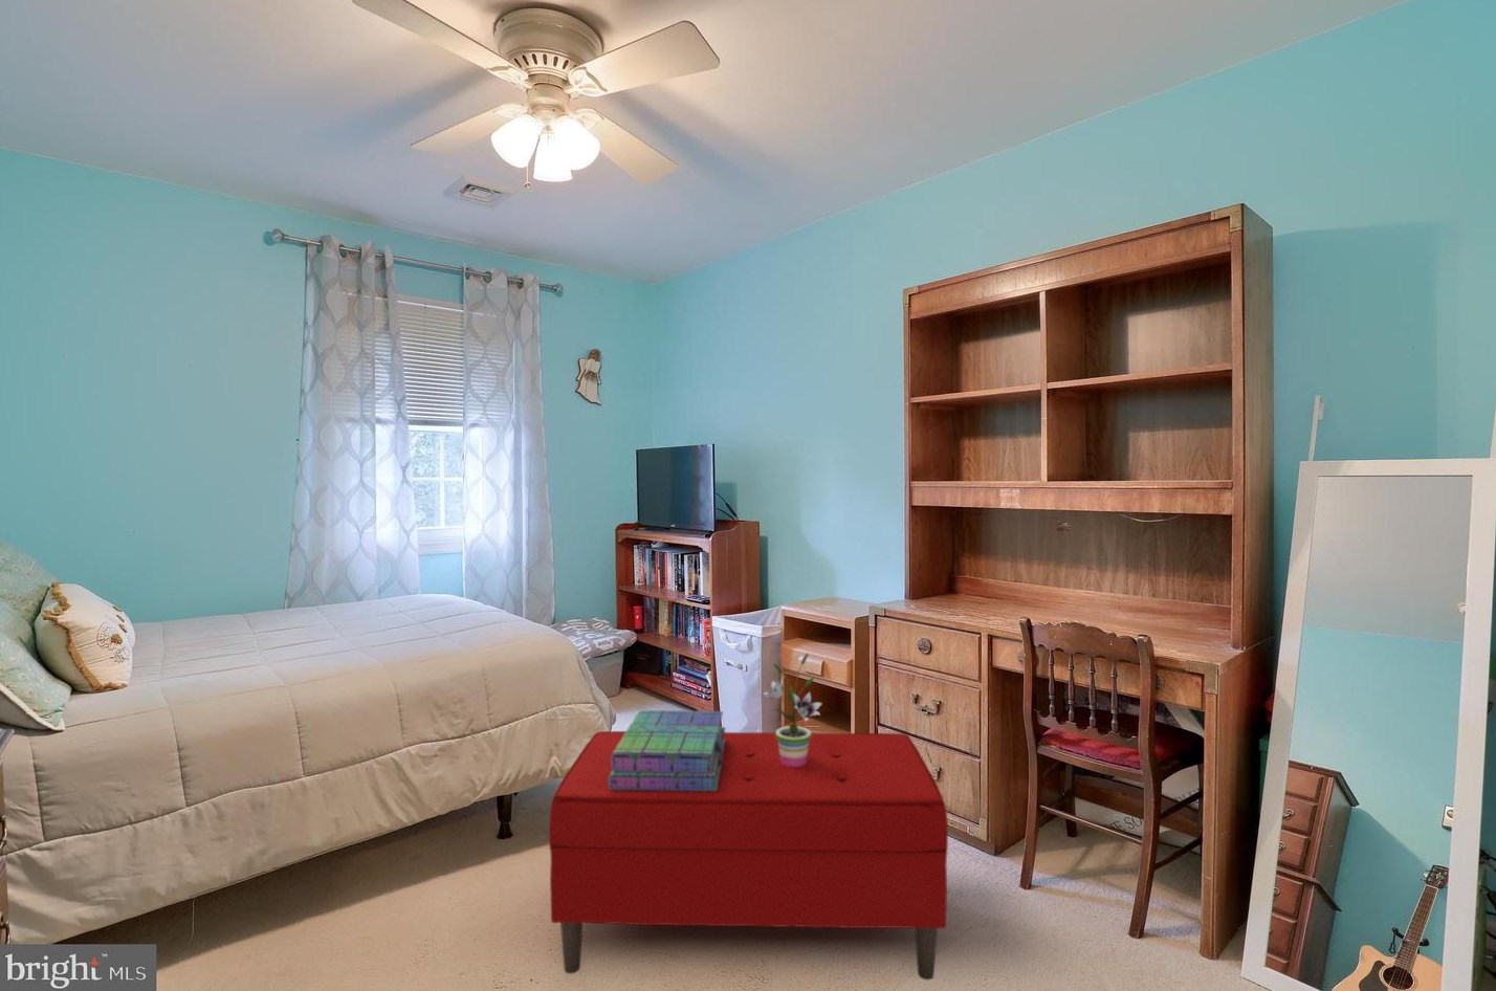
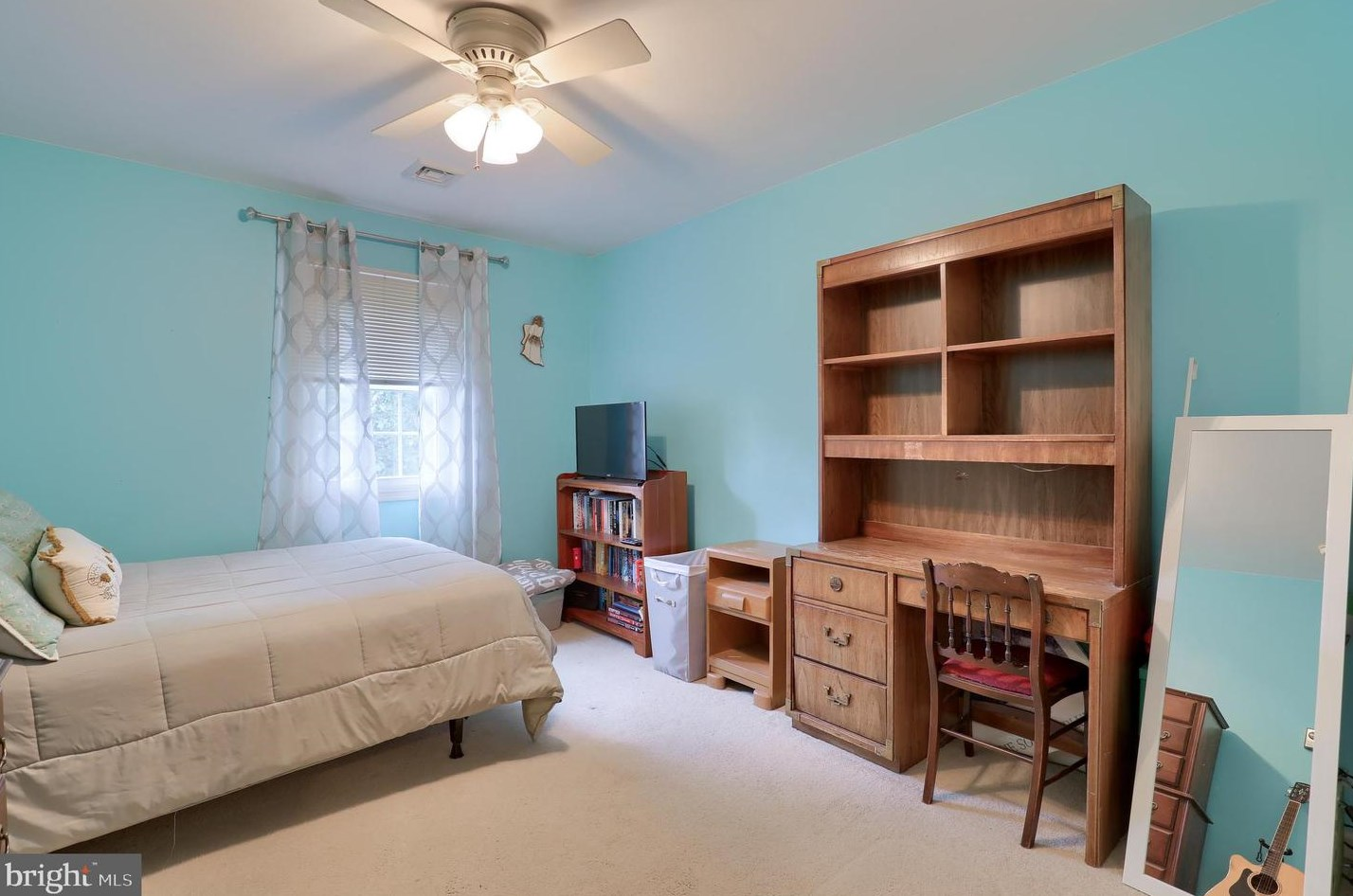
- bench (749, 843)
- potted plant (789, 710)
- stack of books (671, 745)
